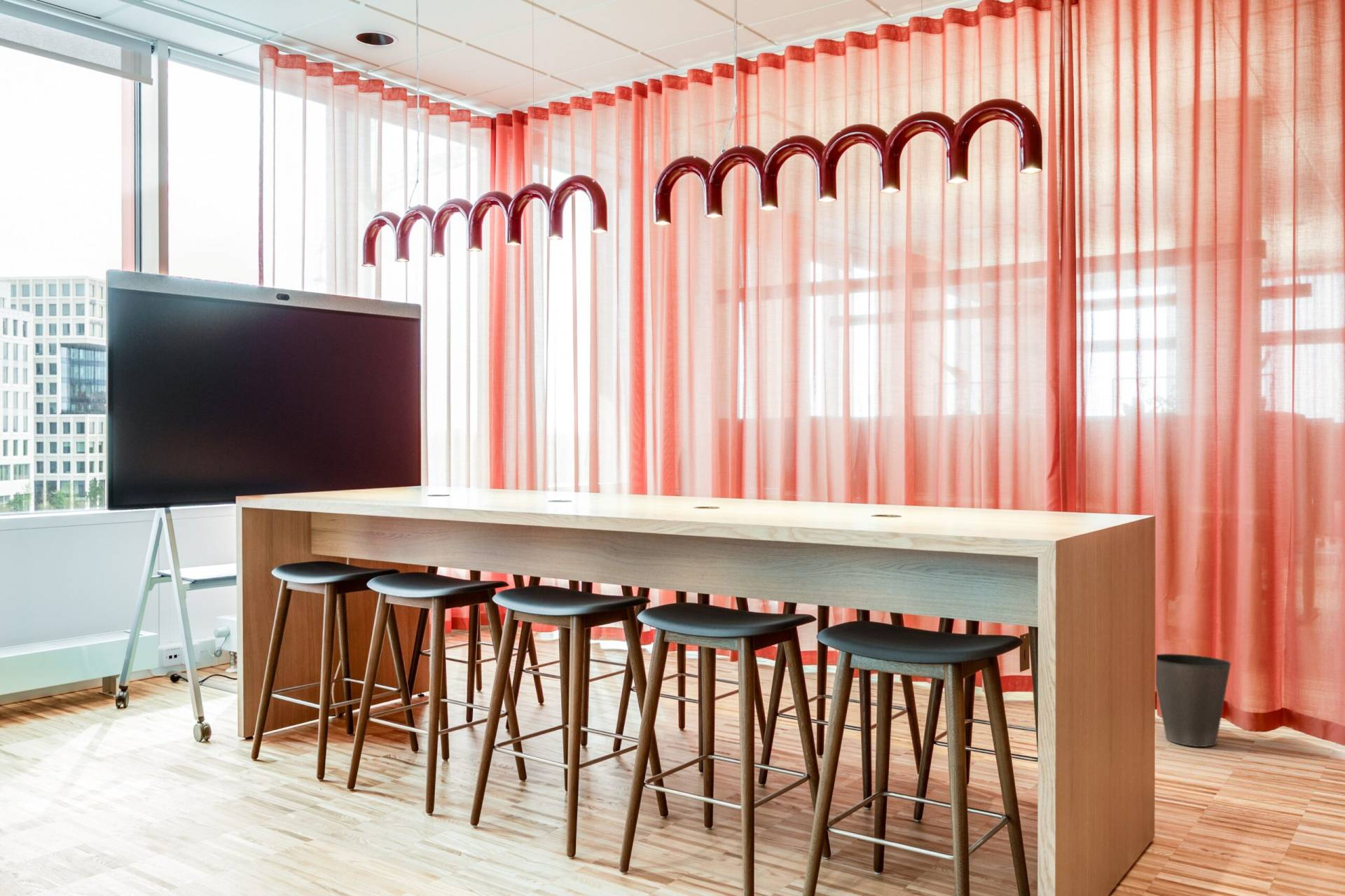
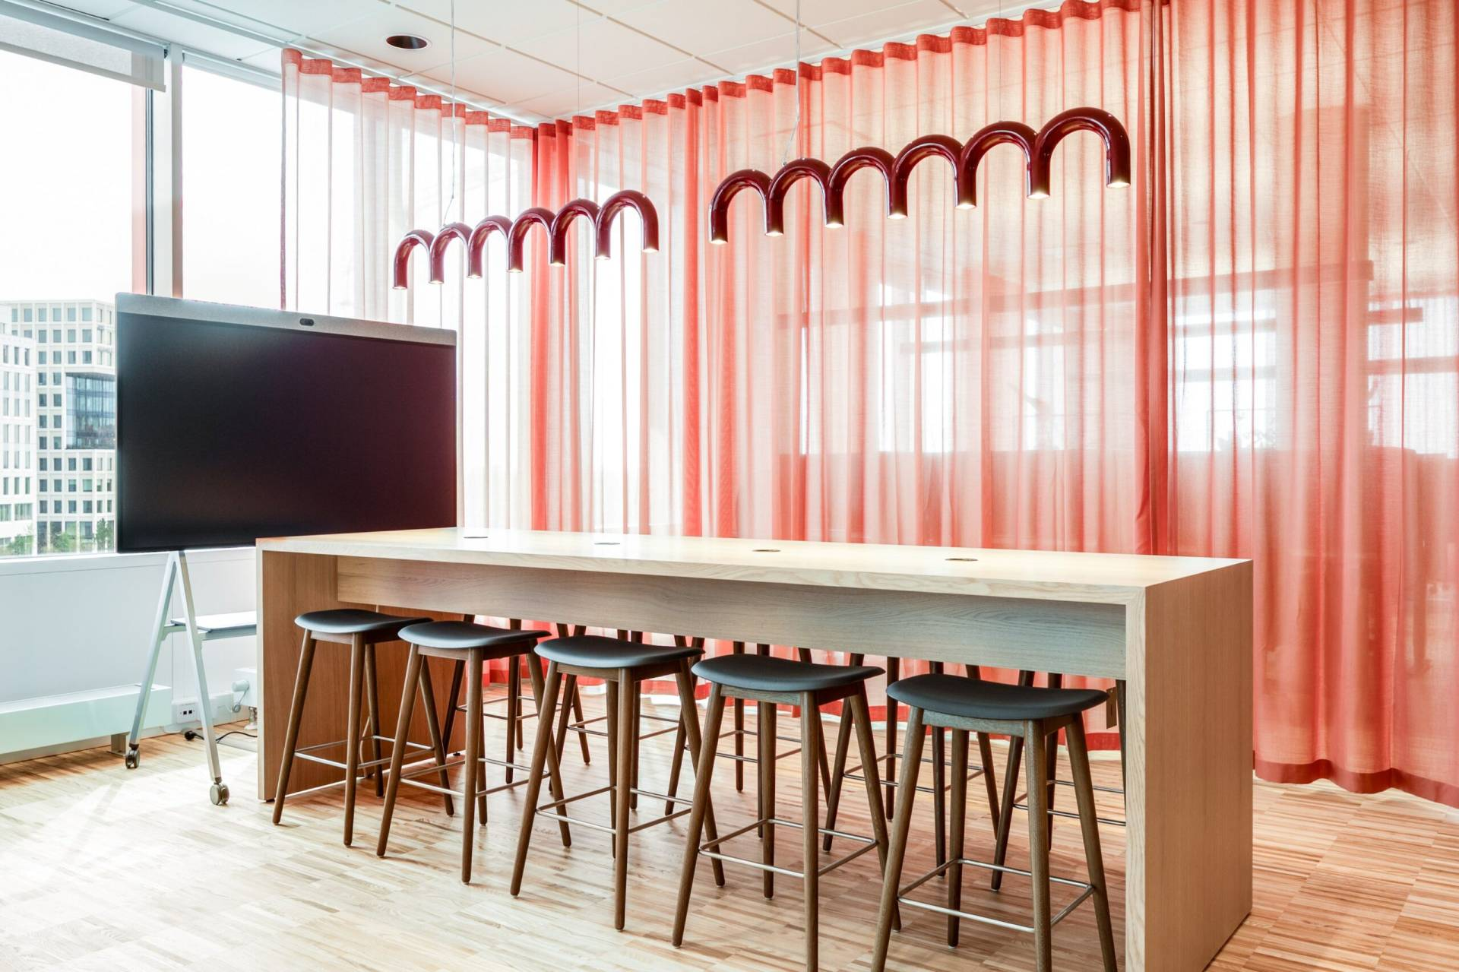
- waste basket (1189, 700)
